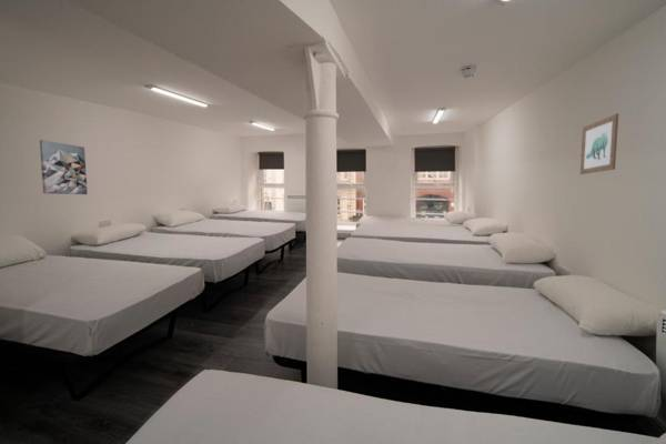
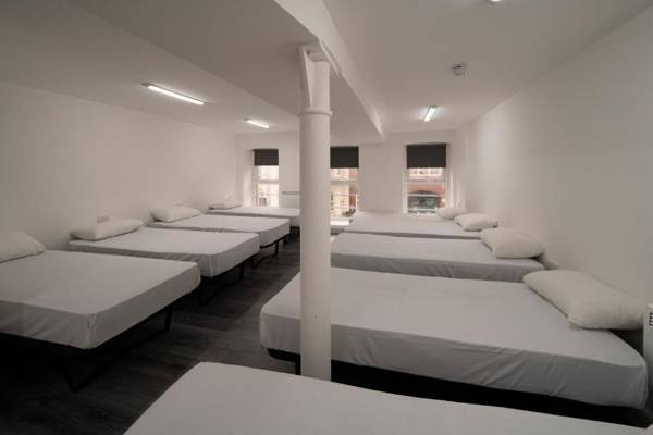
- wall art (64, 169)
- wall art (597, 147)
